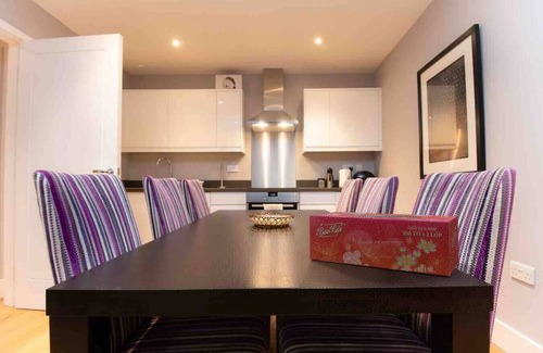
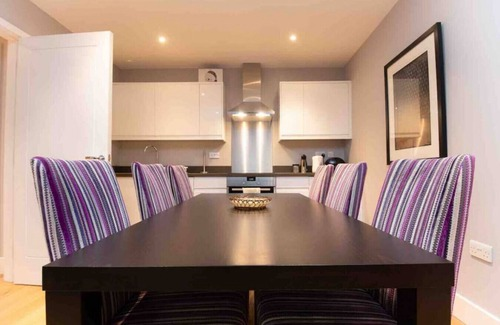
- tissue box (382, 238)
